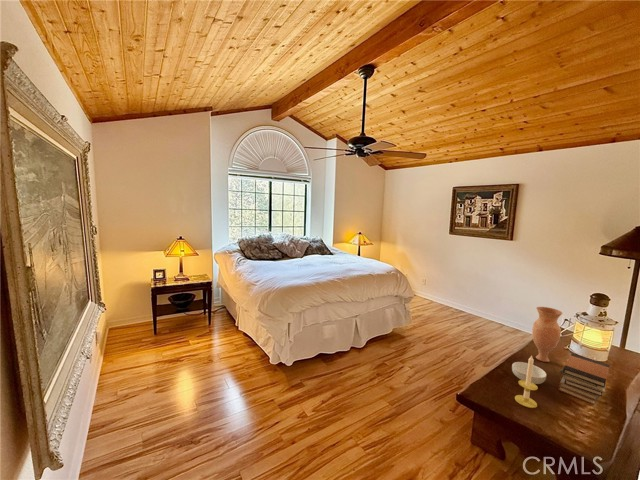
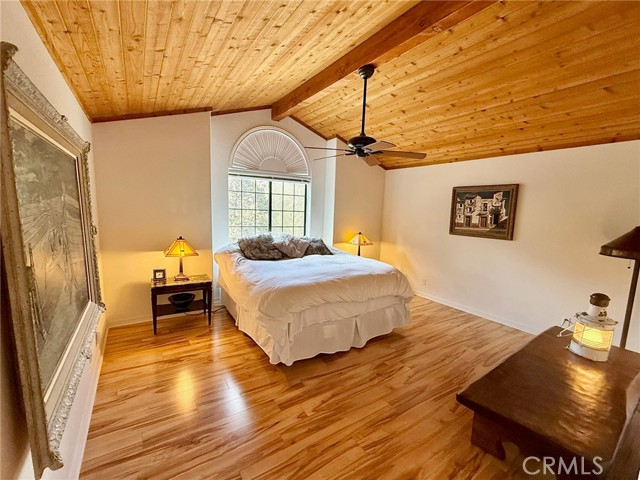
- vase (545, 335)
- book stack (584, 377)
- cereal bowl (526, 374)
- candle (528, 378)
